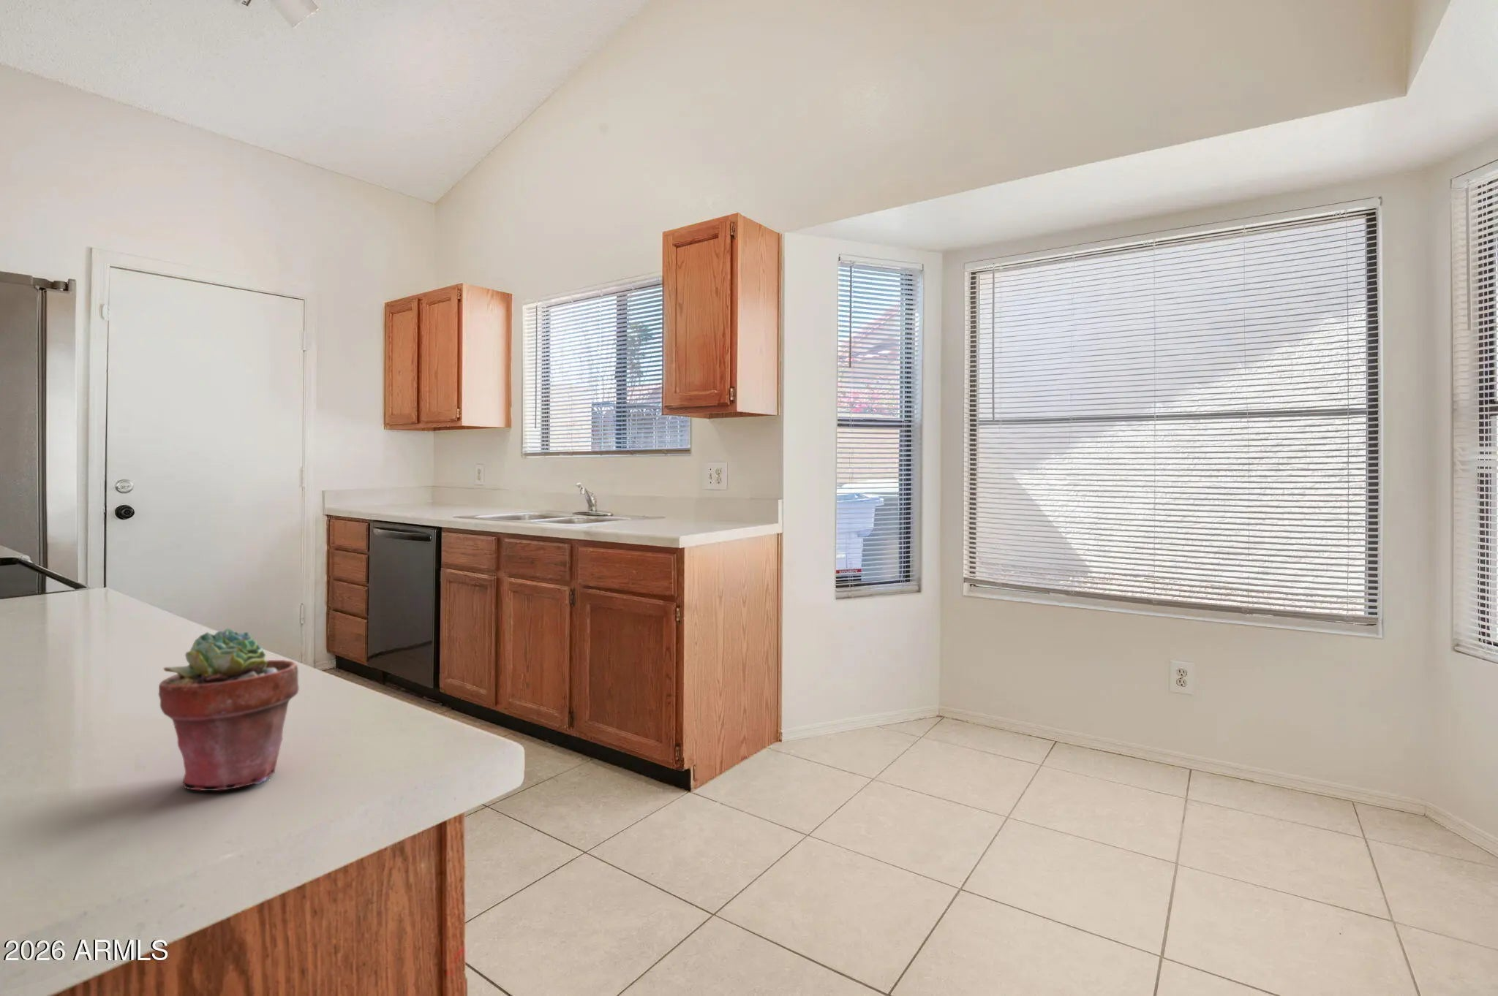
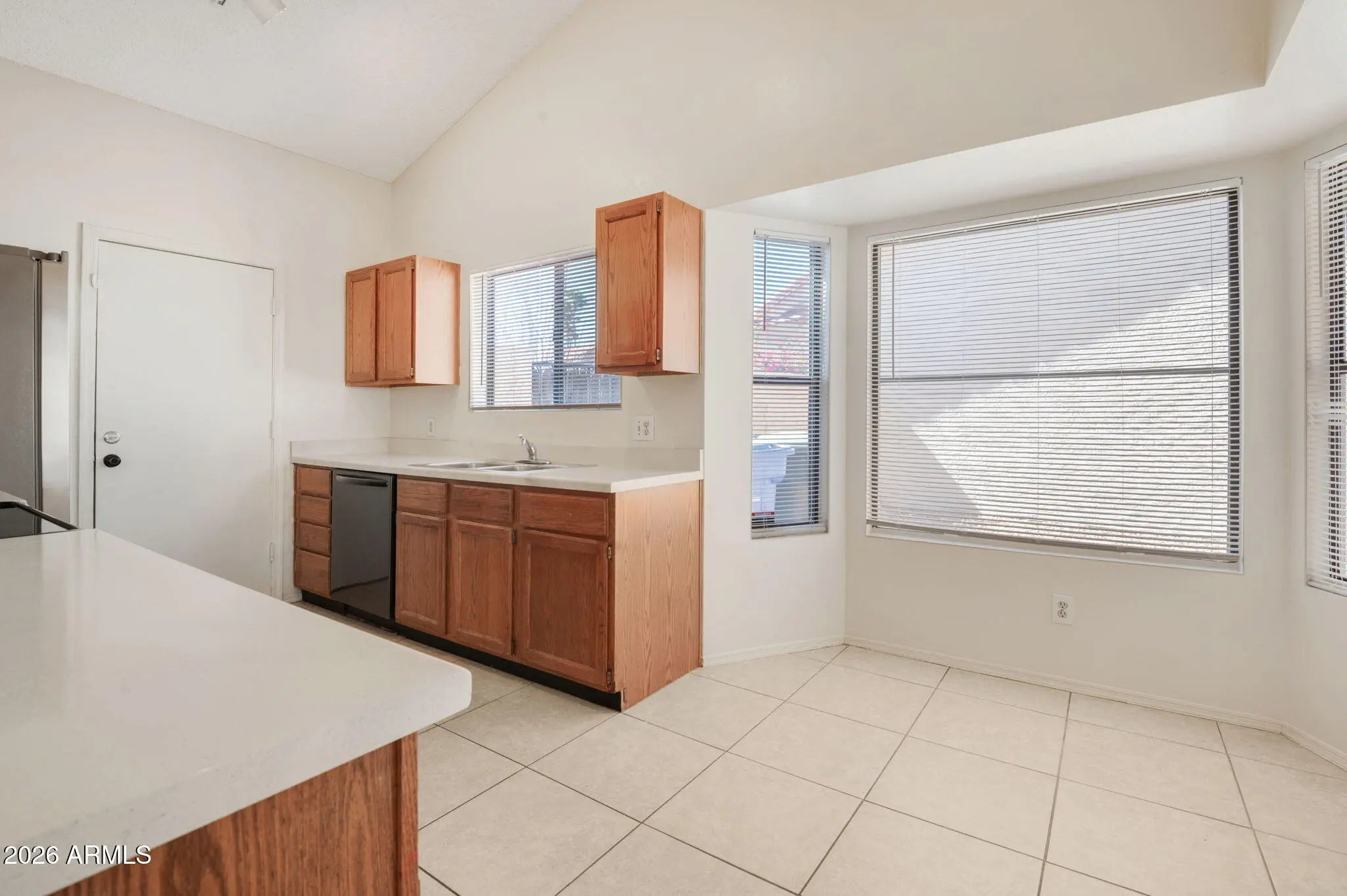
- potted succulent (231, 703)
